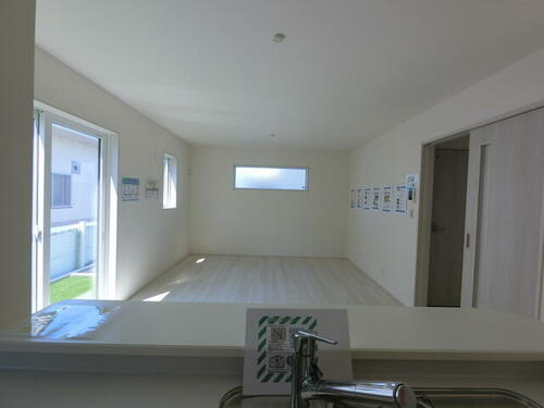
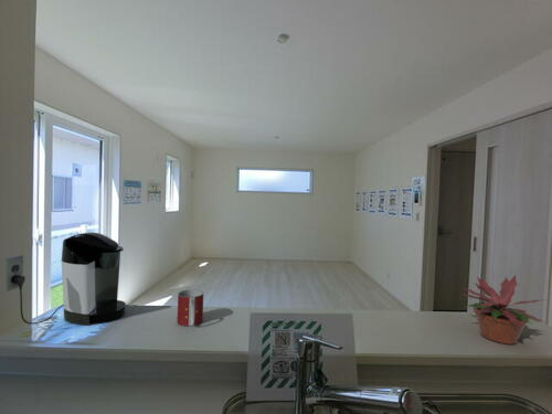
+ mug (190, 308)
+ coffee maker (82, 278)
+ potted plant (500, 305)
